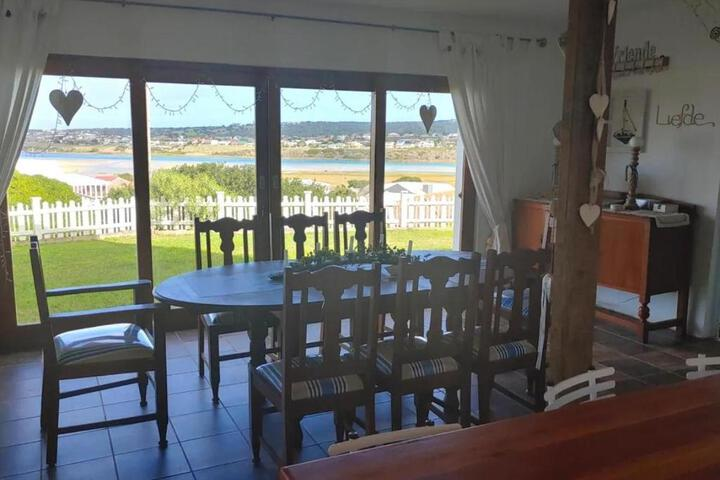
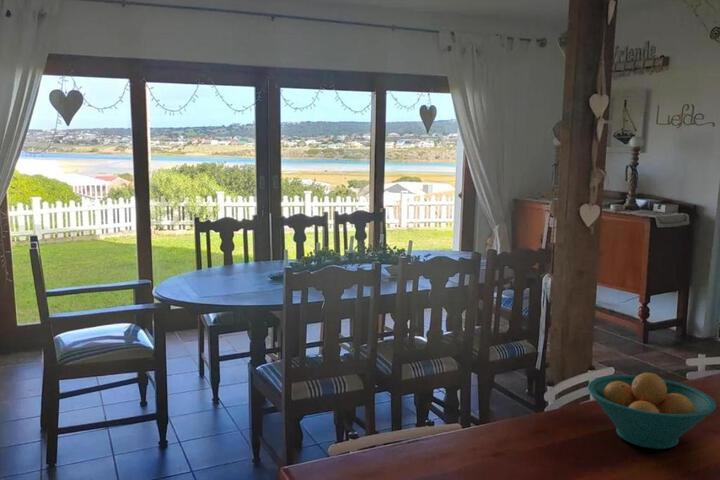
+ fruit bowl (648, 405)
